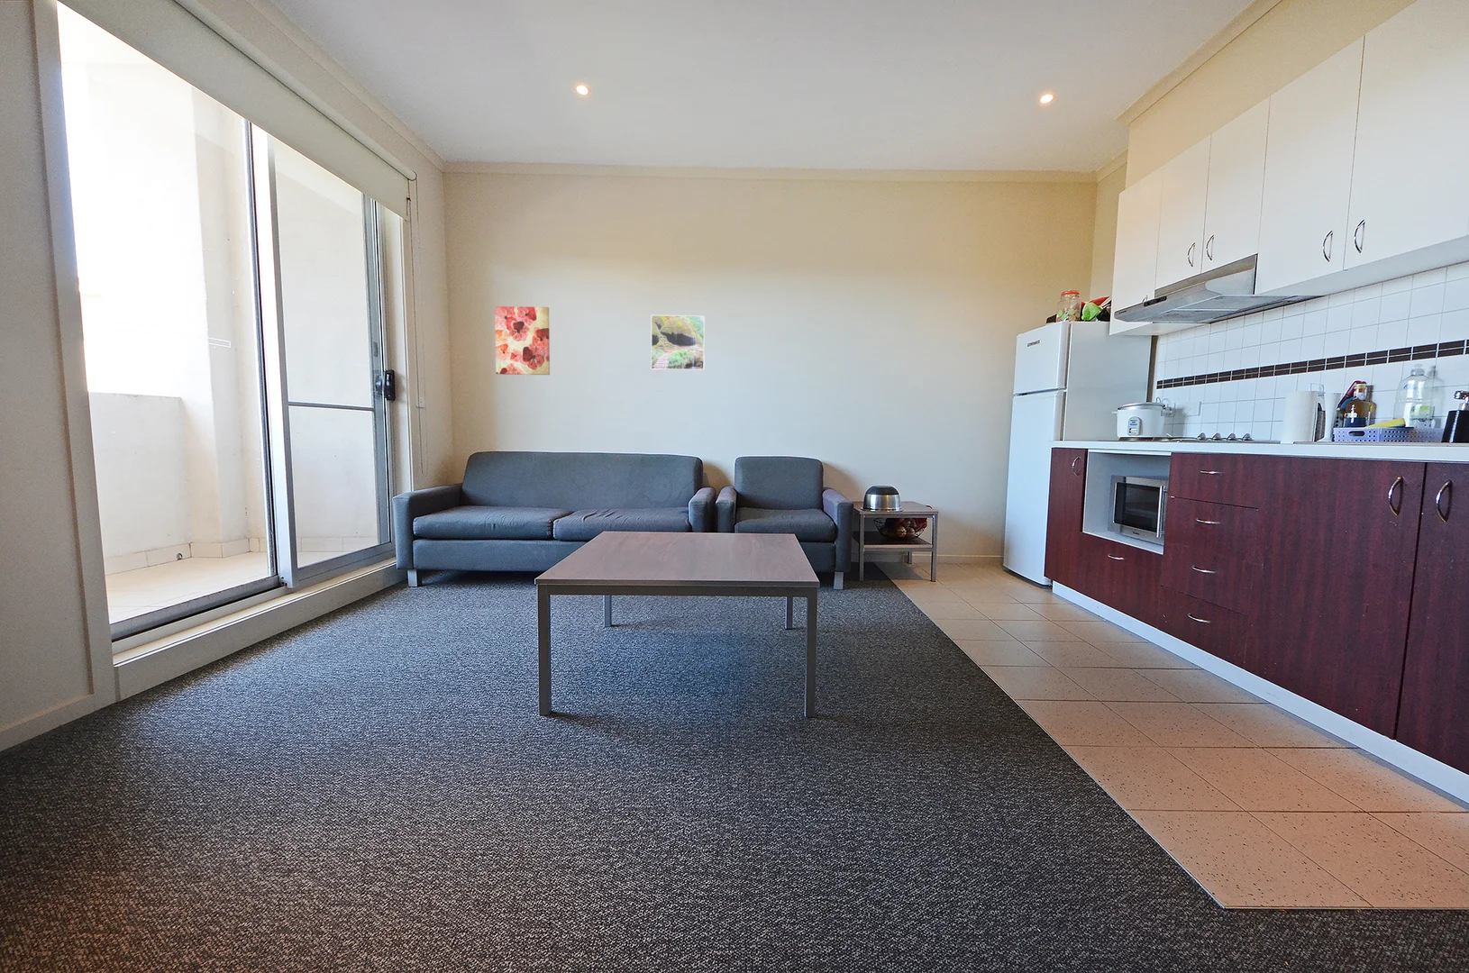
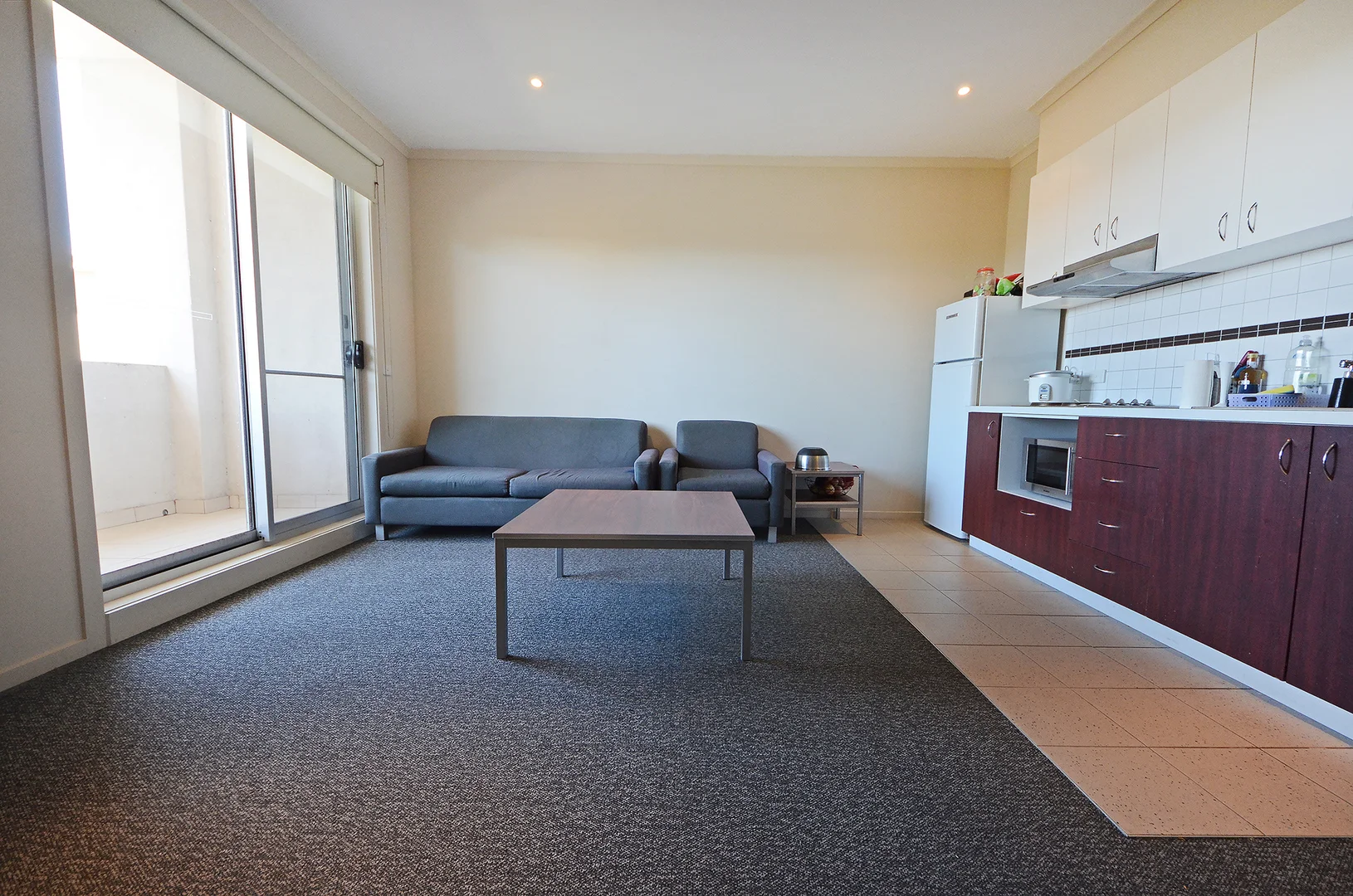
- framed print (677, 342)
- wall art (522, 341)
